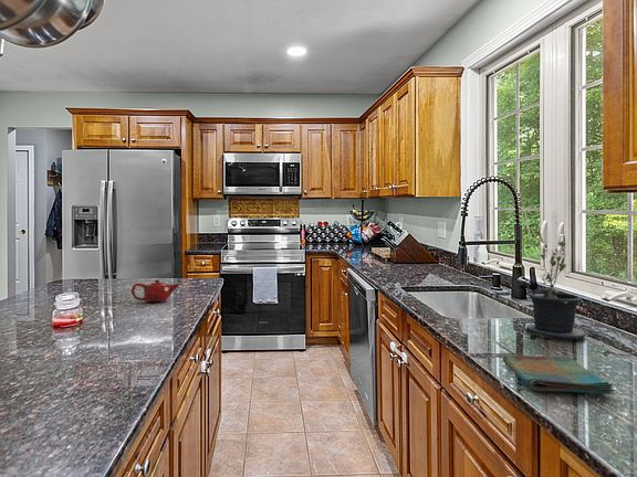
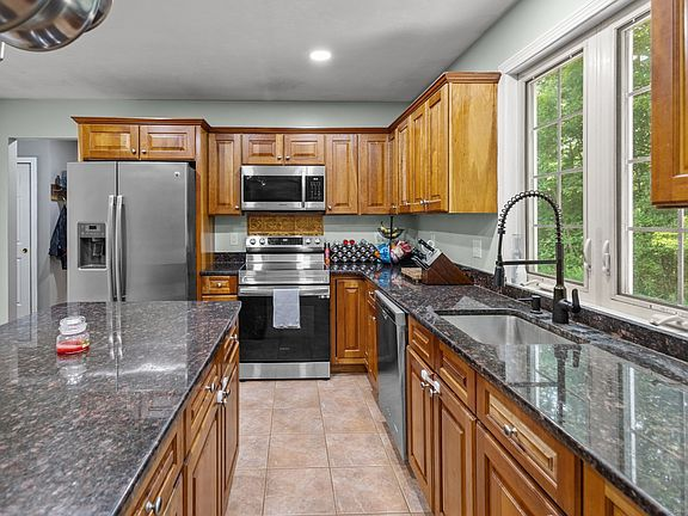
- dish towel (551, 370)
- teapot (156, 290)
- potted plant (556, 287)
